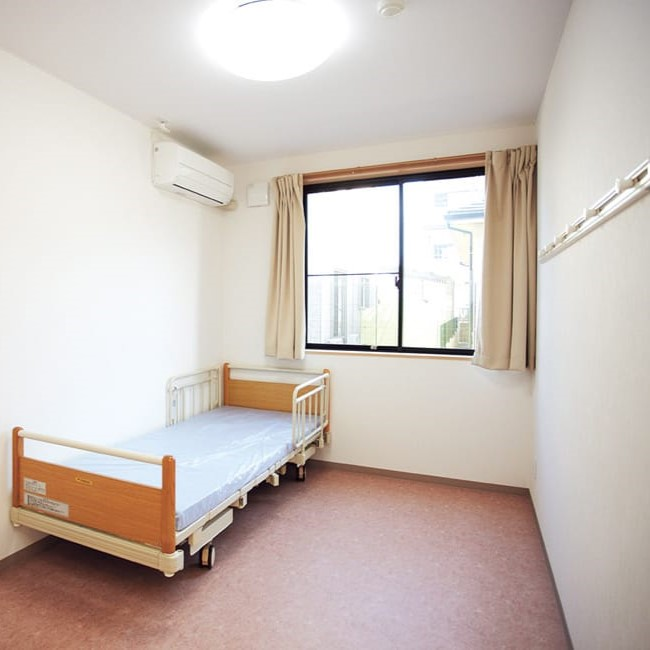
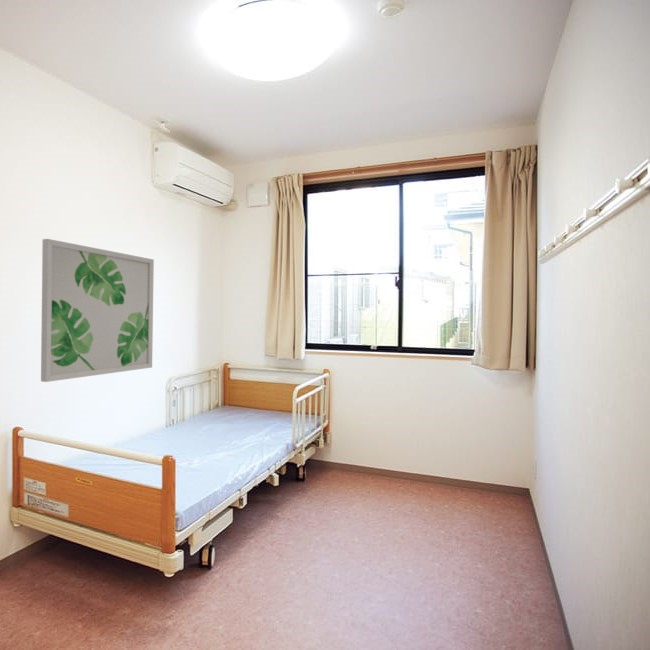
+ wall art (104, 312)
